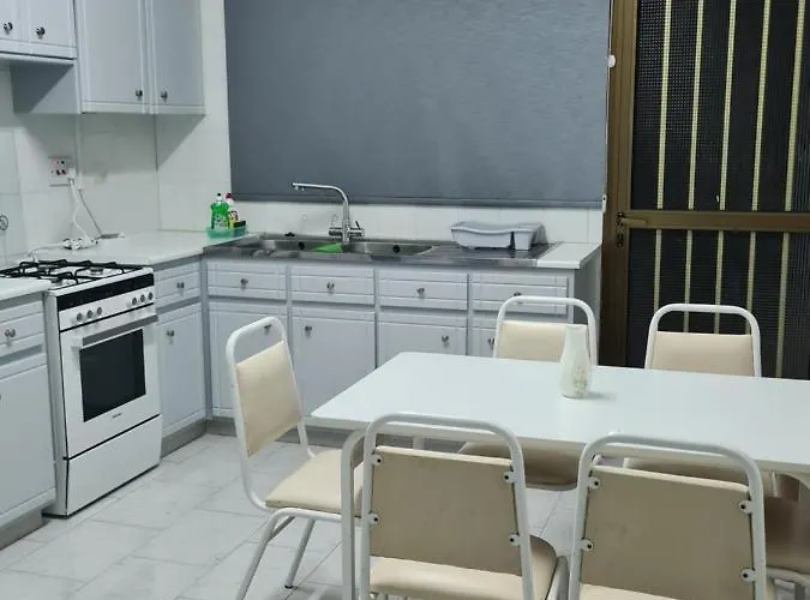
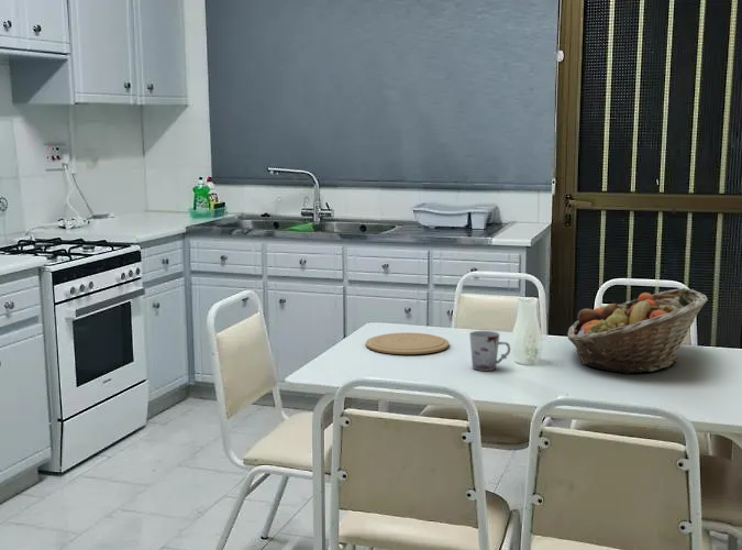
+ fruit basket (634, 326)
+ cup (489, 351)
+ plate (407, 342)
